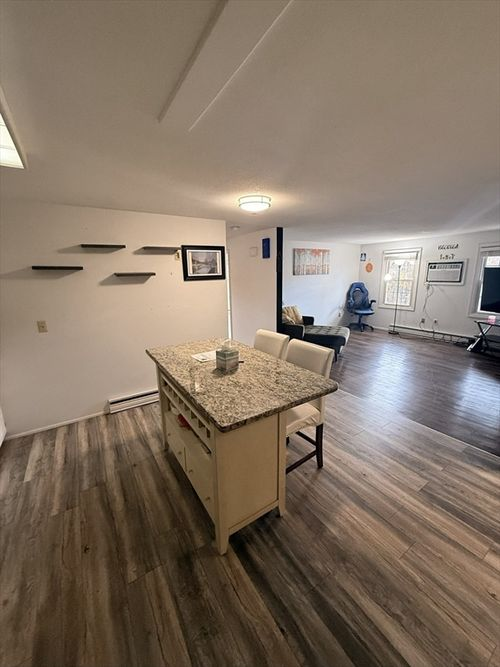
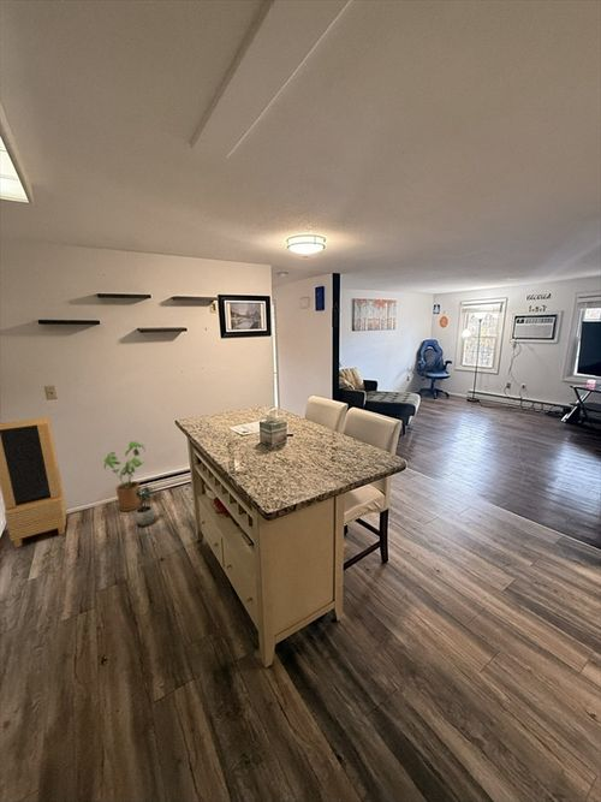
+ storage cabinet (31, 480)
+ potted plant (144, 501)
+ house plant (130, 476)
